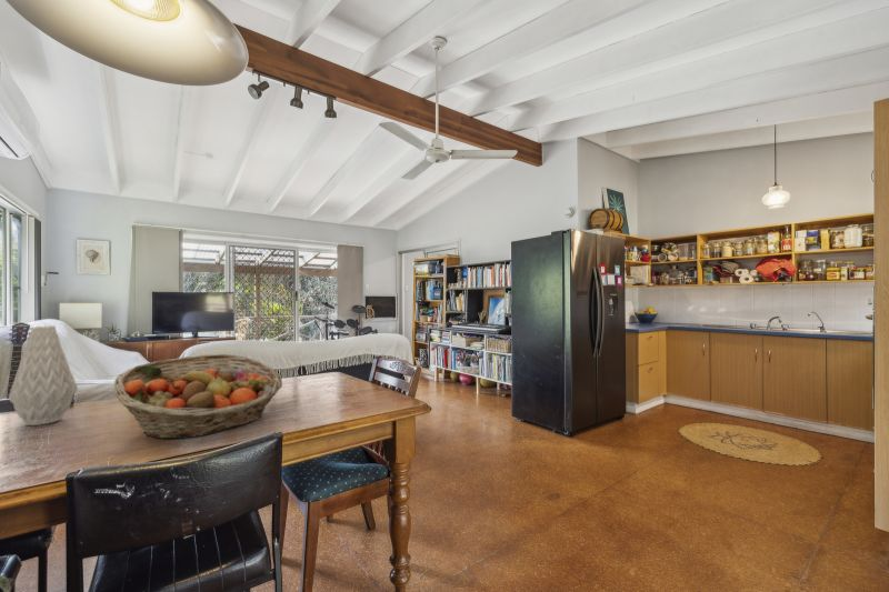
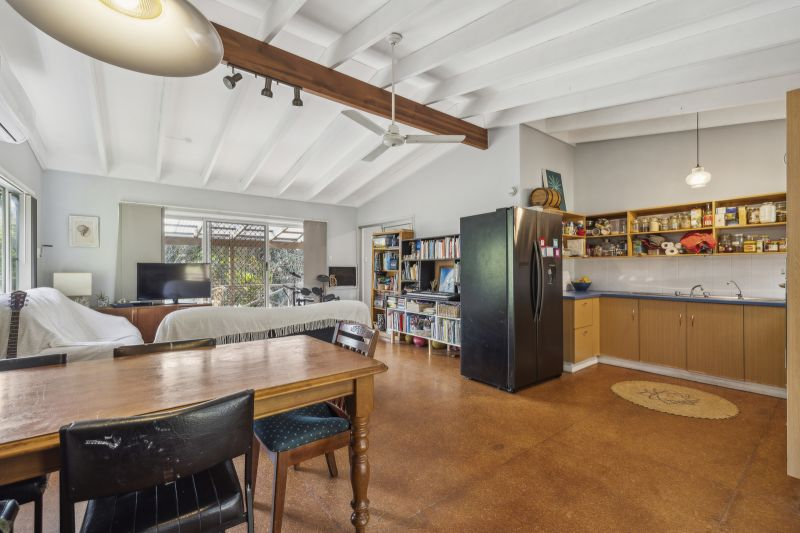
- vase (44, 373)
- fruit basket (206, 391)
